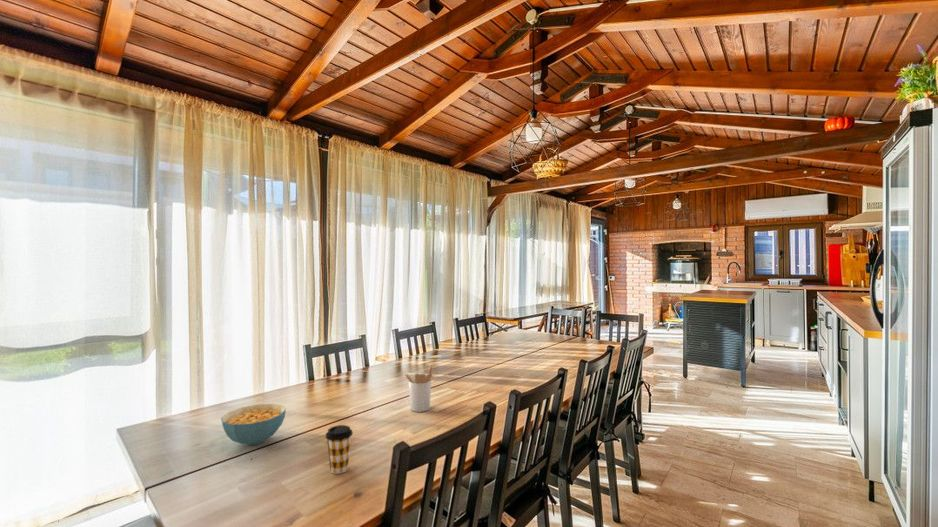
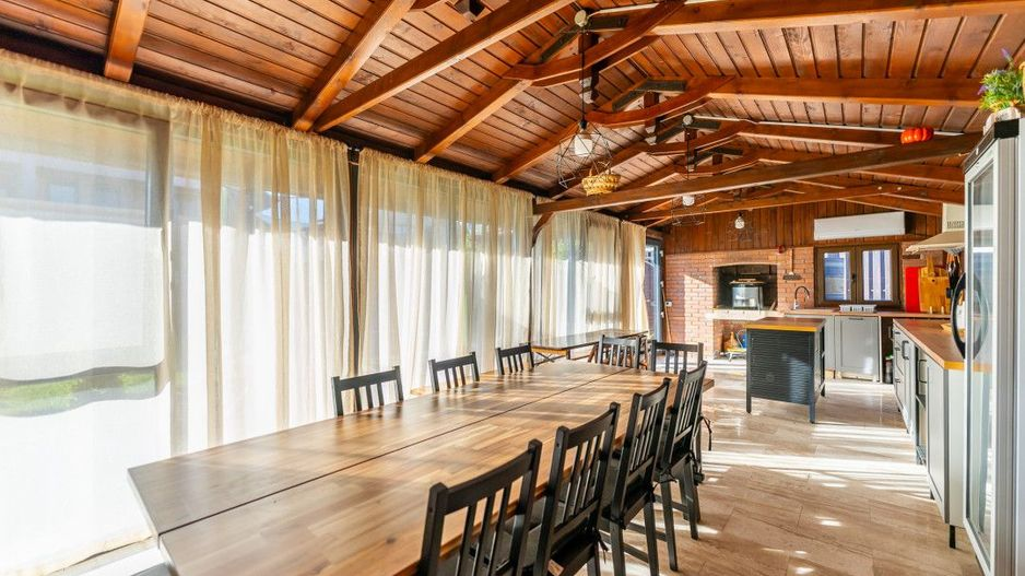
- utensil holder (421, 389)
- coffee cup (339, 449)
- cereal bowl (254, 427)
